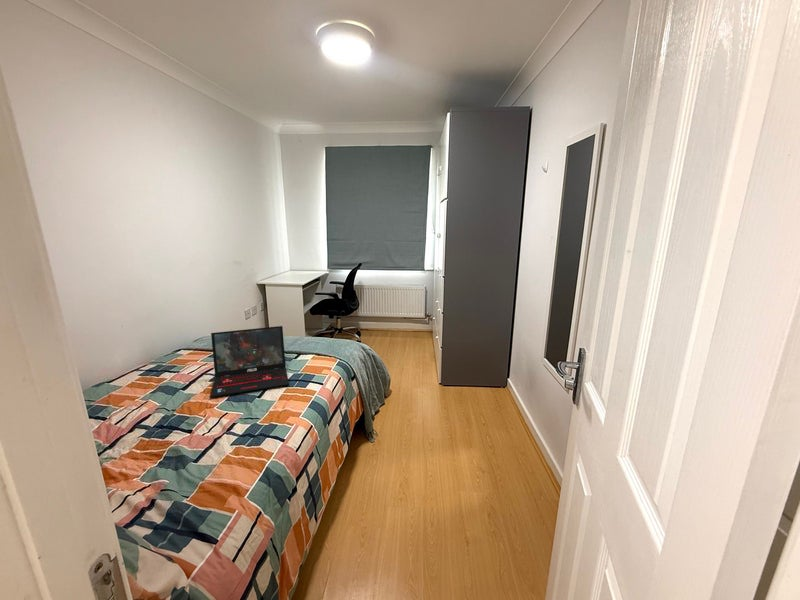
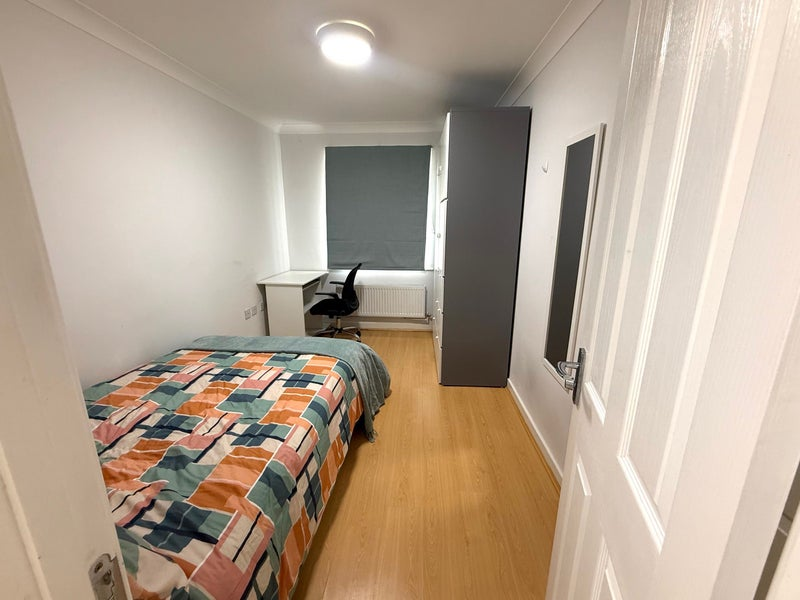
- laptop (249, 359)
